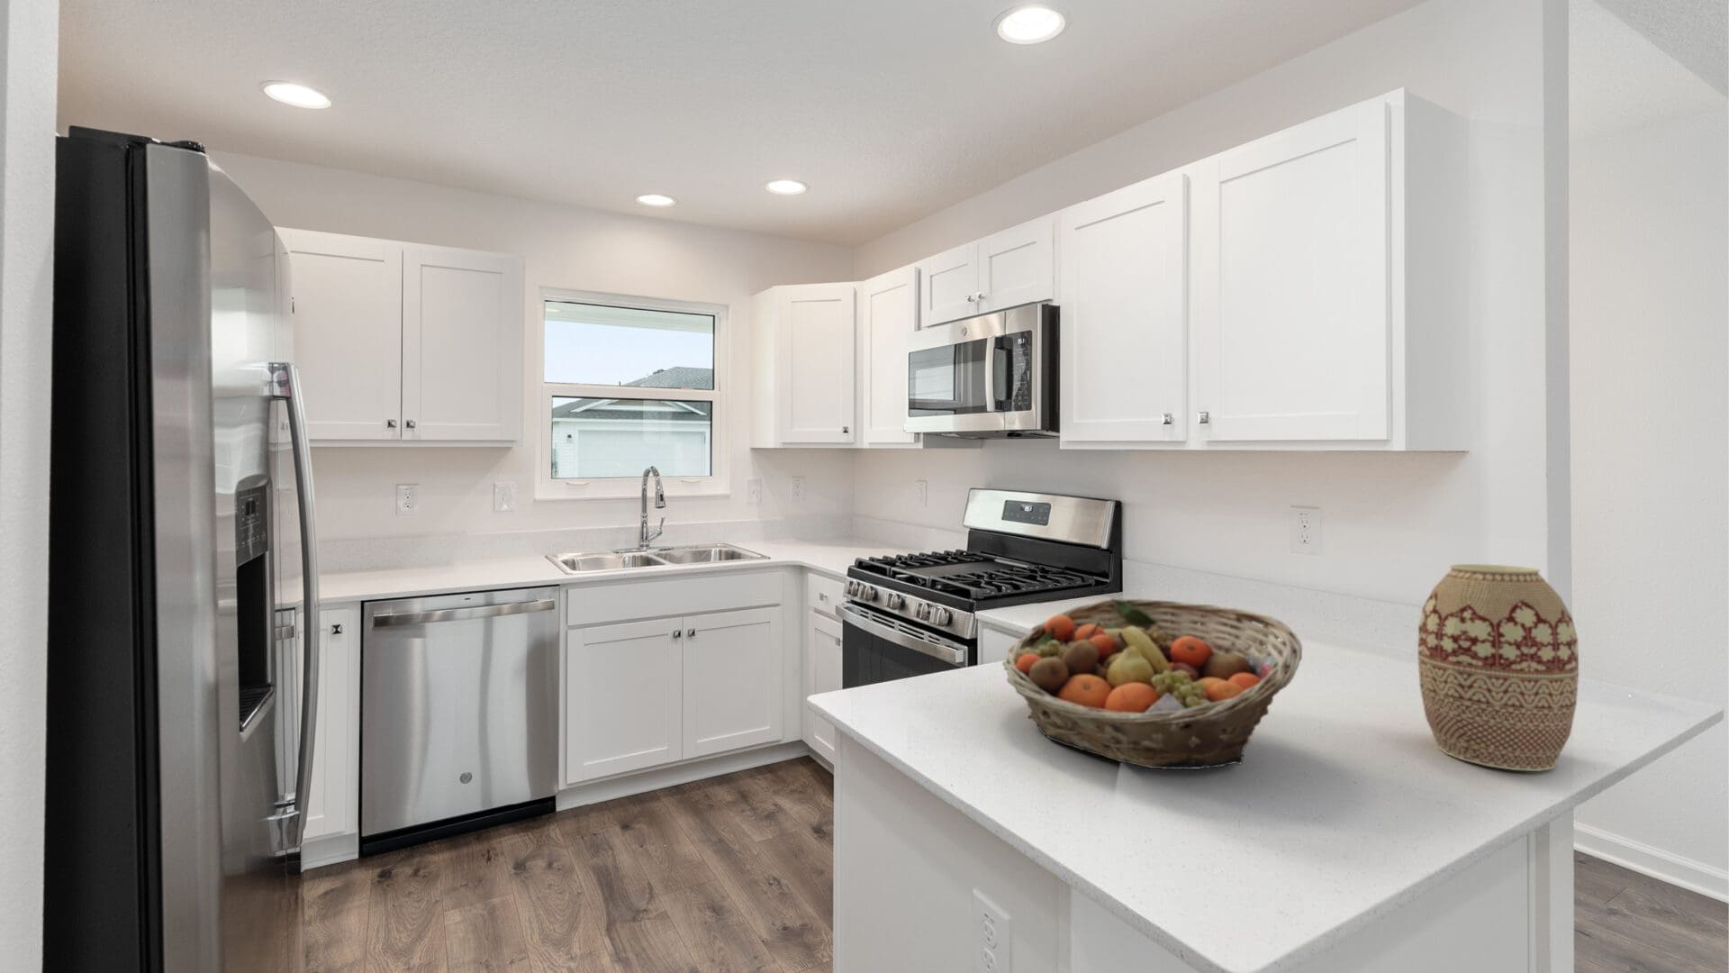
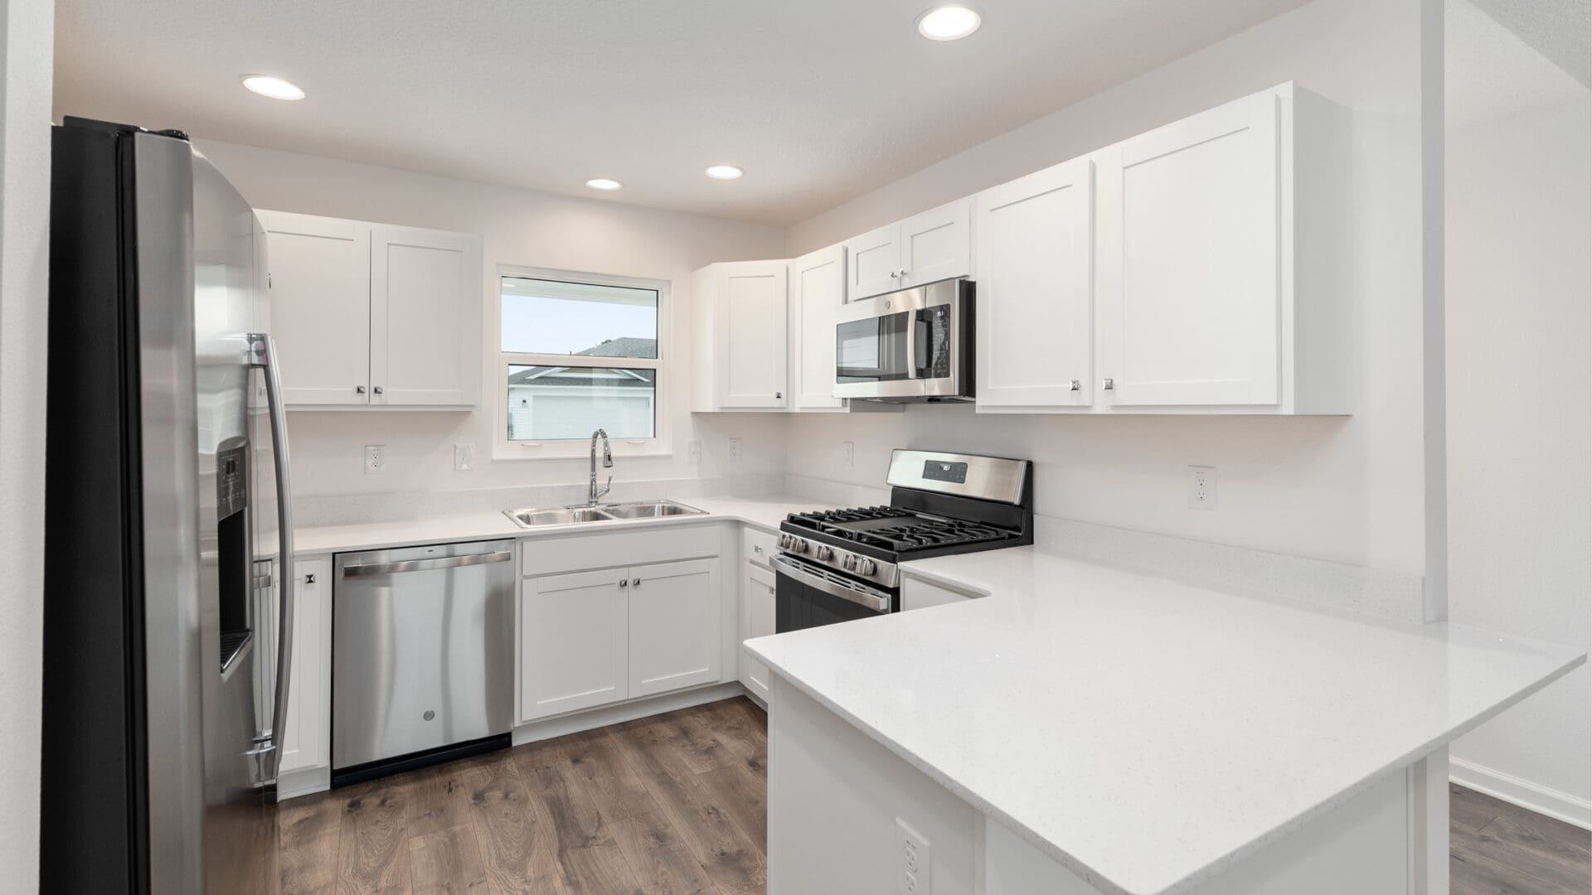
- vase (1494, 661)
- fruit basket (1141, 672)
